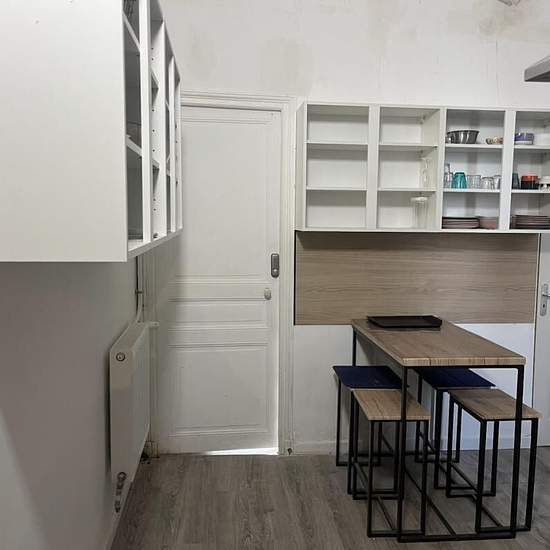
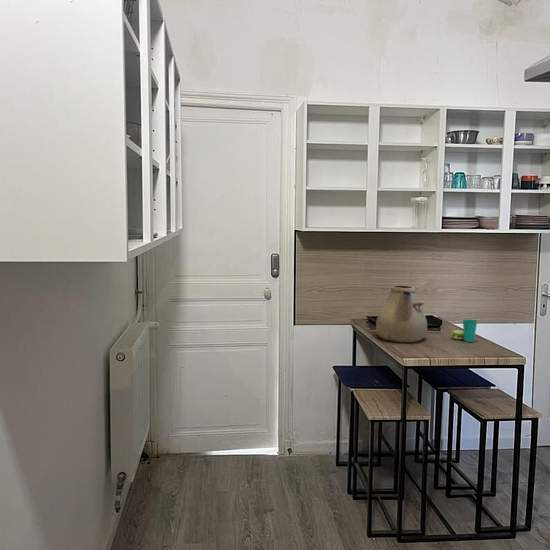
+ teapot (400, 311)
+ cup (464, 329)
